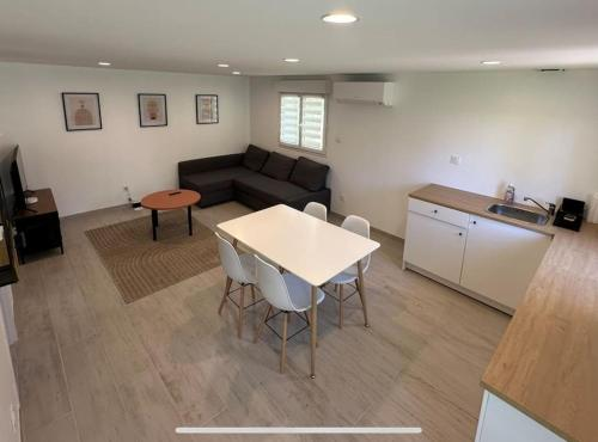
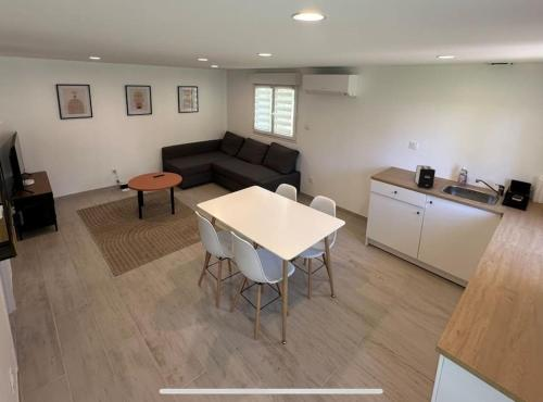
+ toaster (424, 176)
